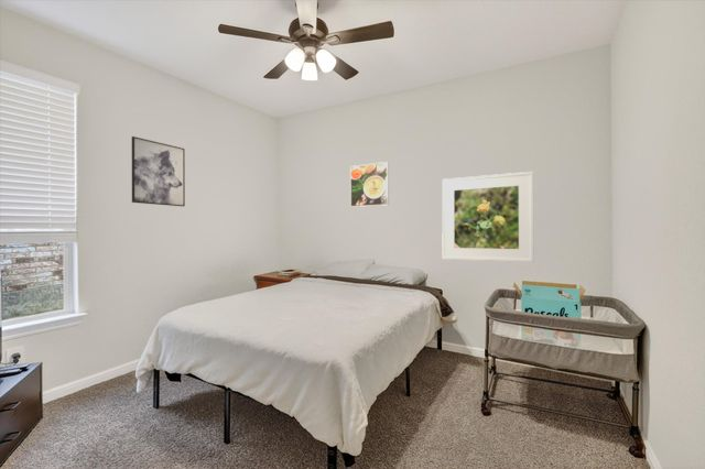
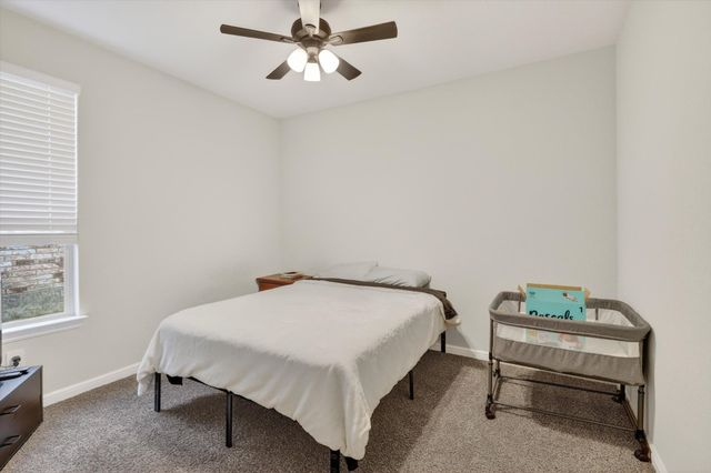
- wall art (160, 173)
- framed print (368, 185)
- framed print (485, 218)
